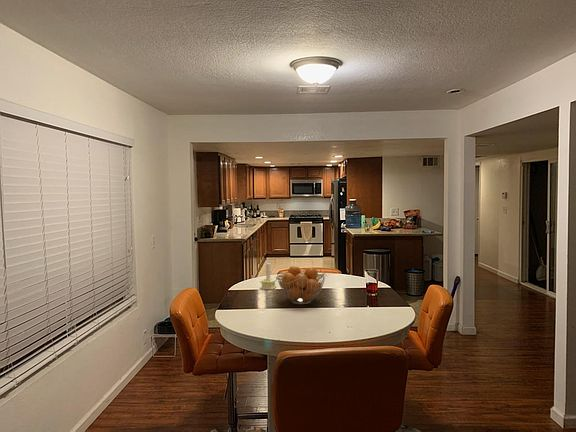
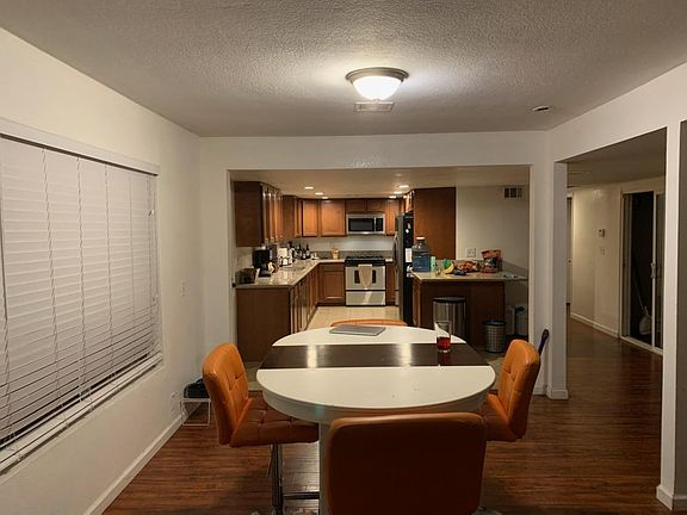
- fruit basket (301, 284)
- candle (268, 274)
